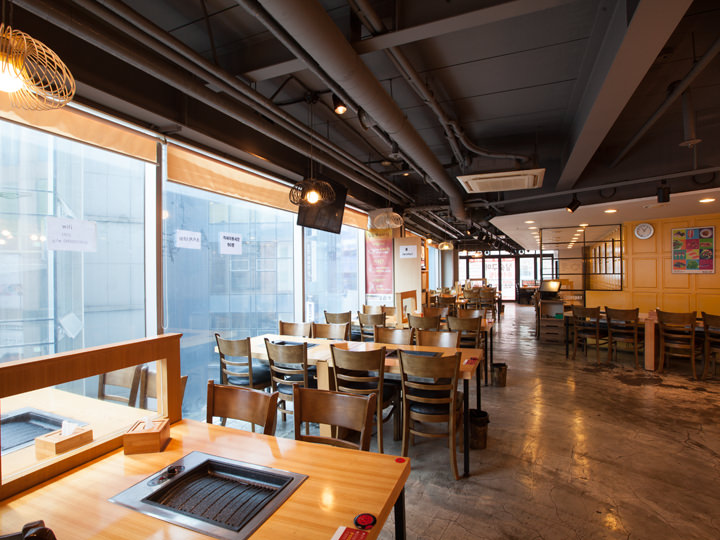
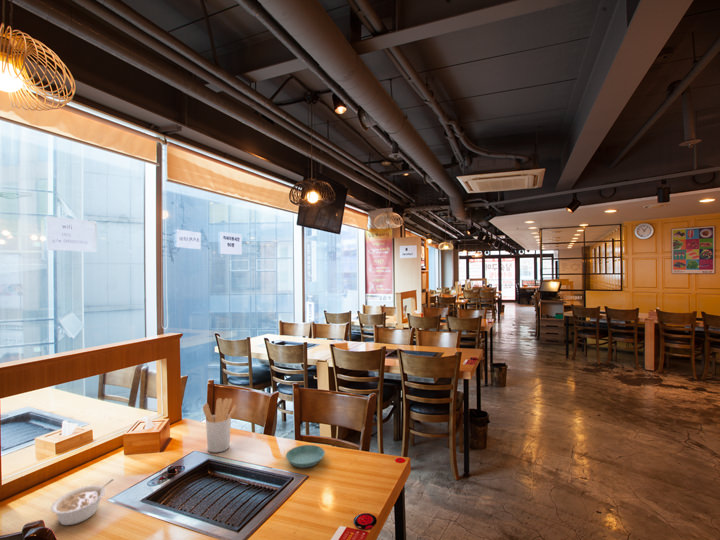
+ utensil holder (220, 423)
+ saucer (305, 457)
+ legume (80, 503)
